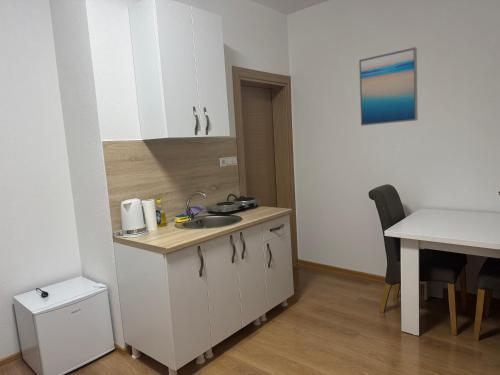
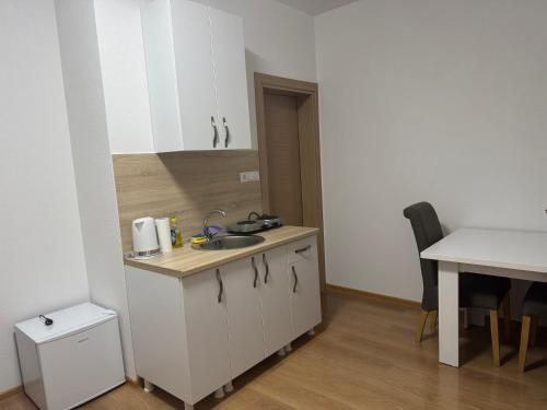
- wall art (387, 88)
